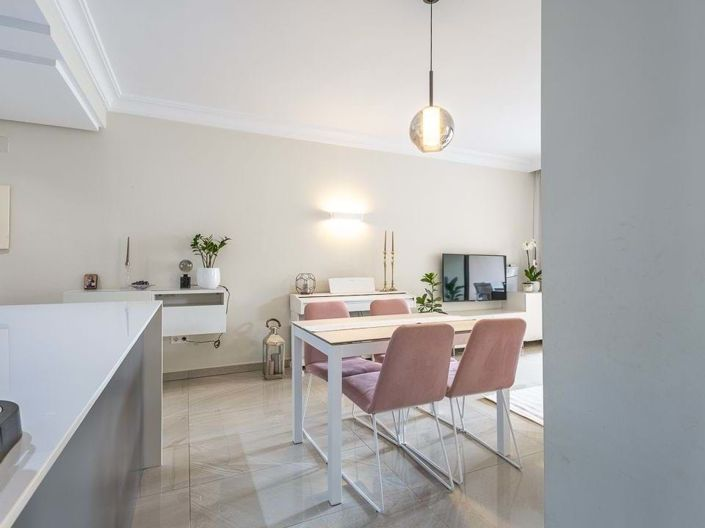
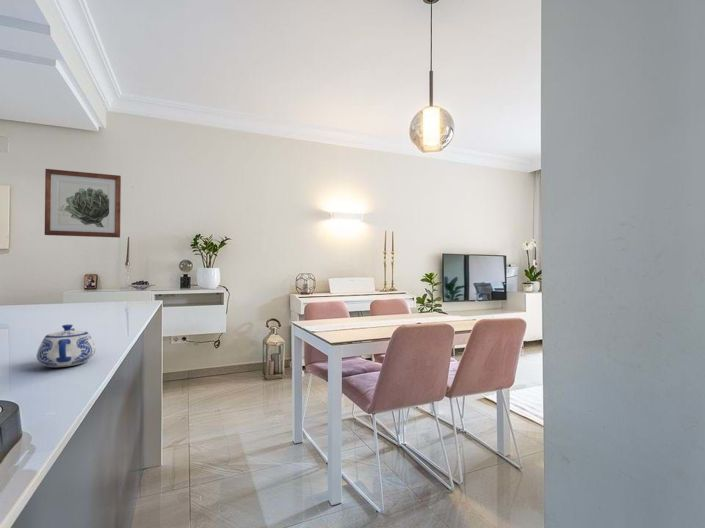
+ teapot (67, 343)
+ wall art (84, 204)
